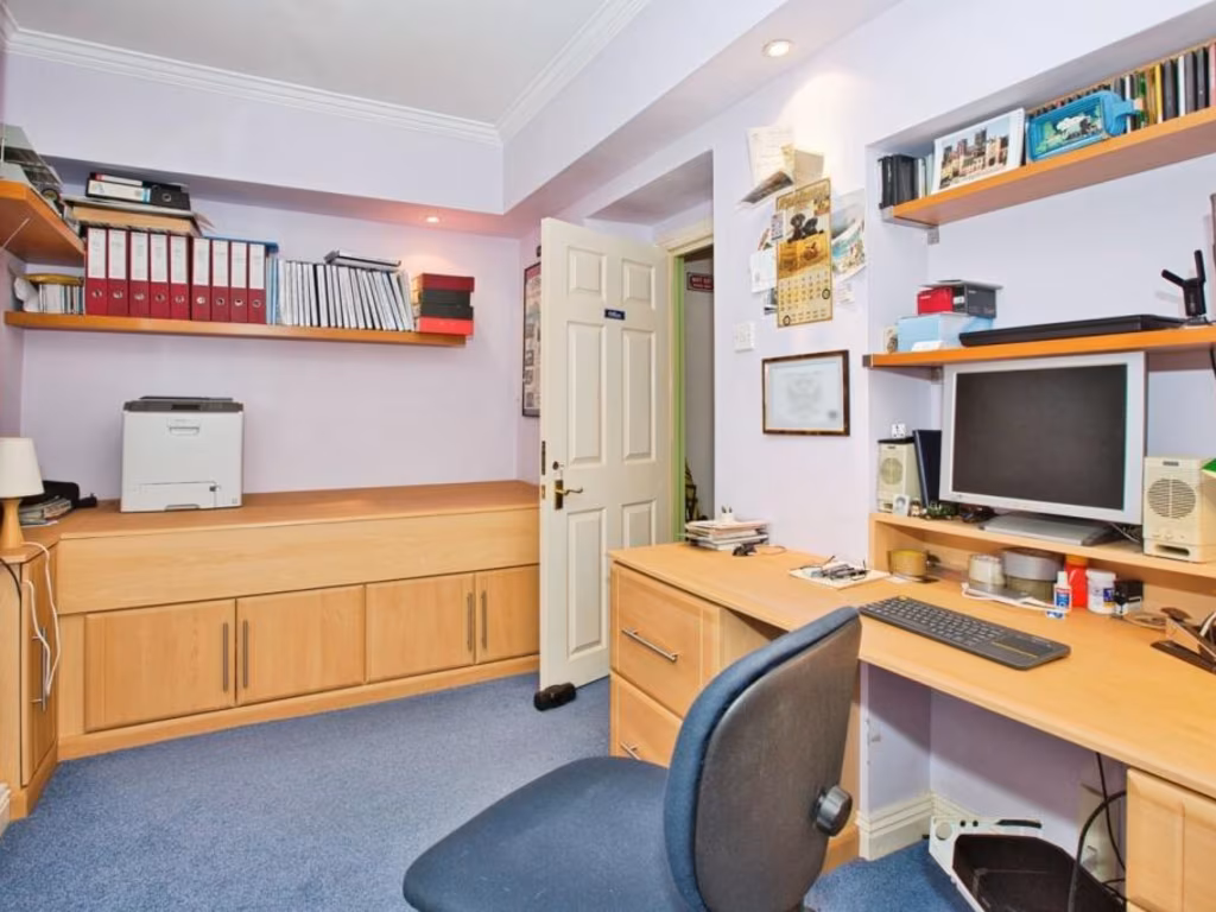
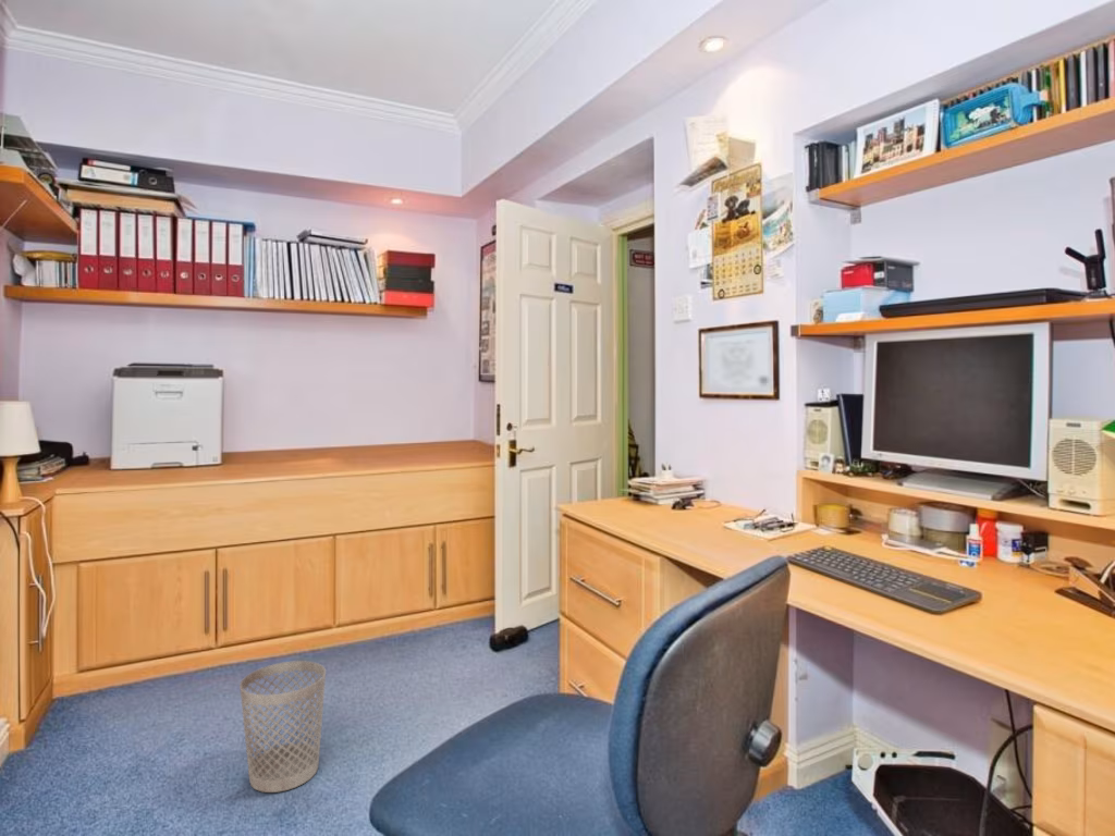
+ wastebasket (283, 725)
